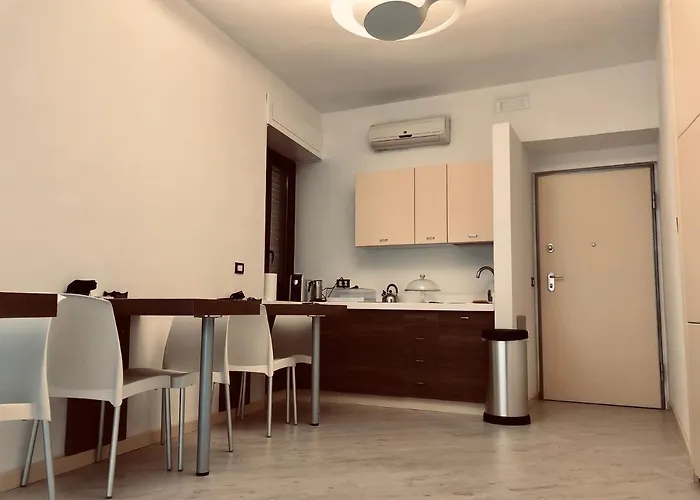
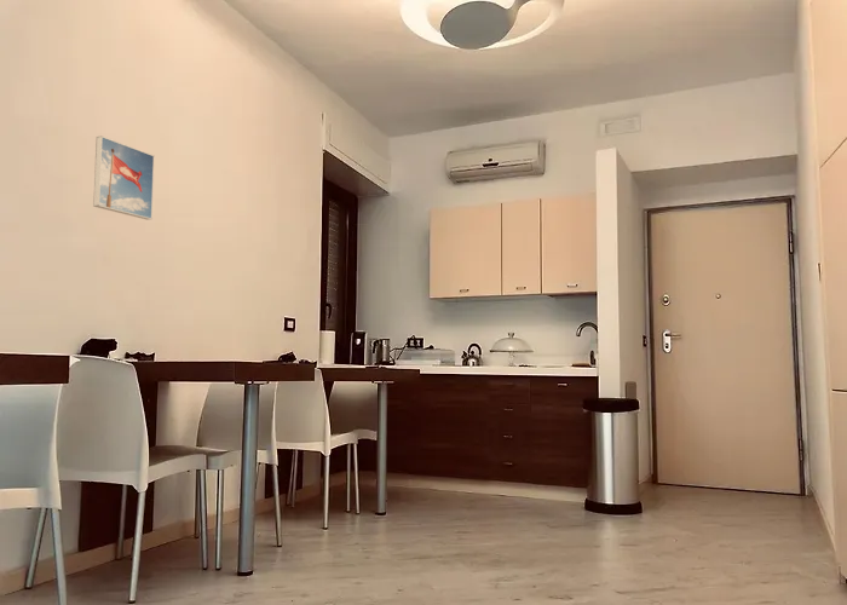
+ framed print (125, 179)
